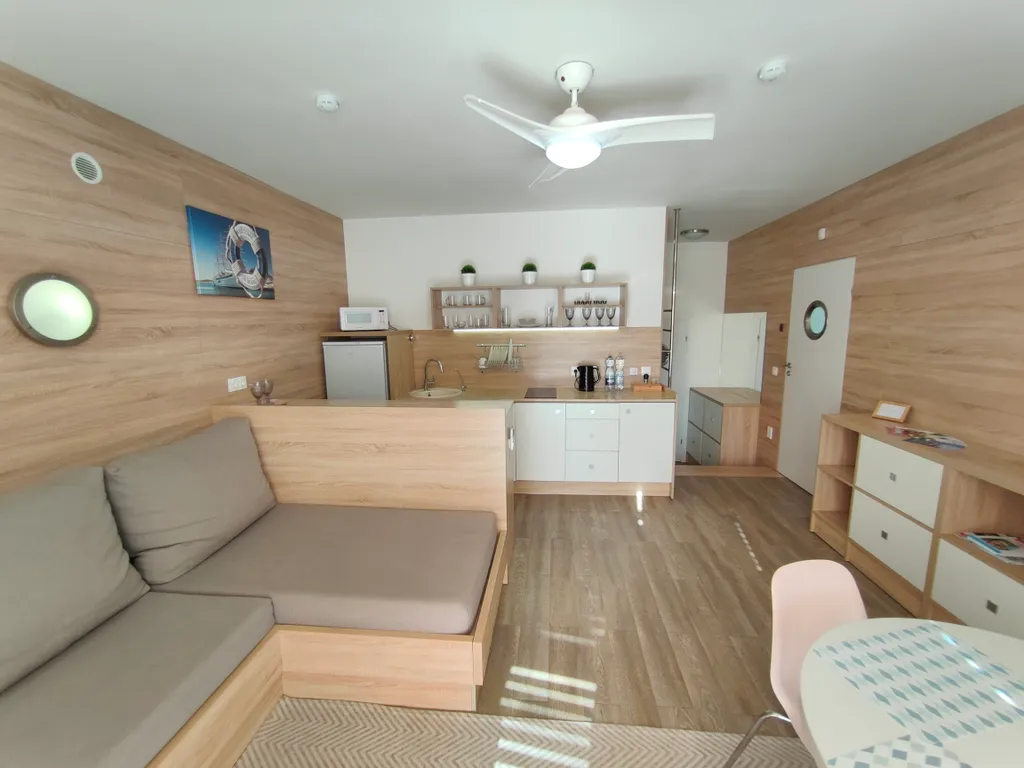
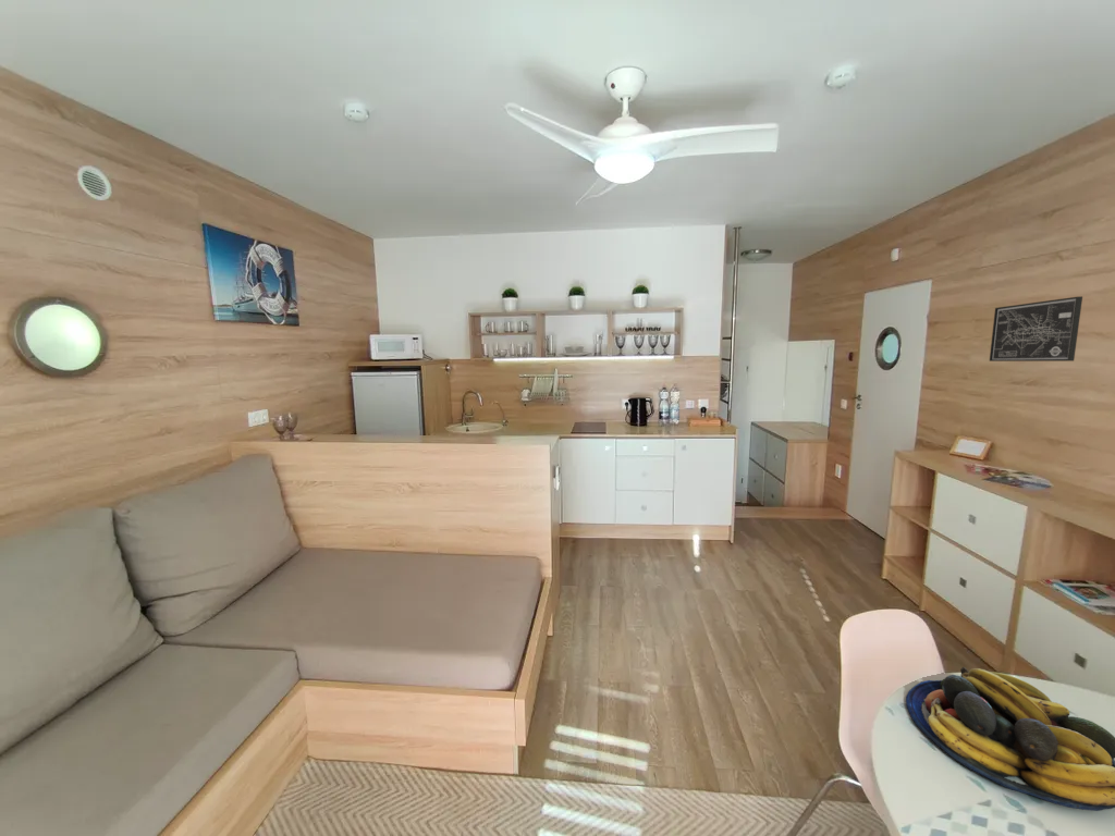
+ wall art (1031, 332)
+ fruit bowl (1006, 711)
